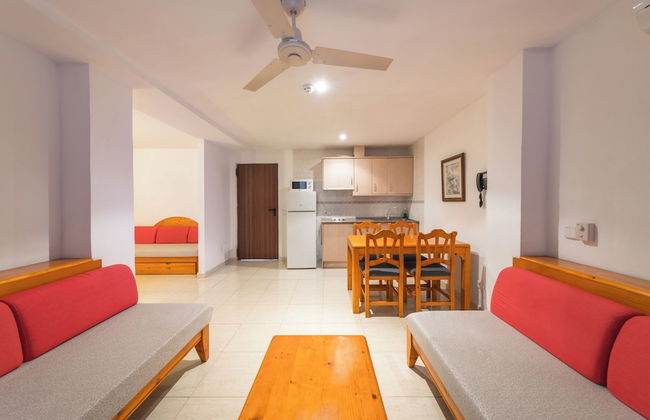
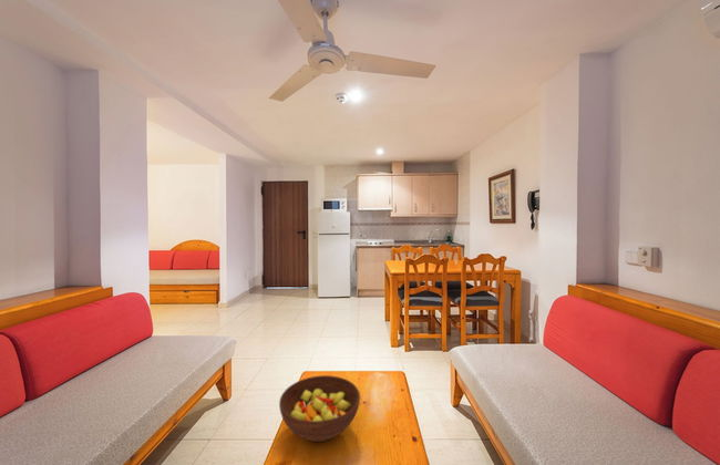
+ fruit bowl (320, 413)
